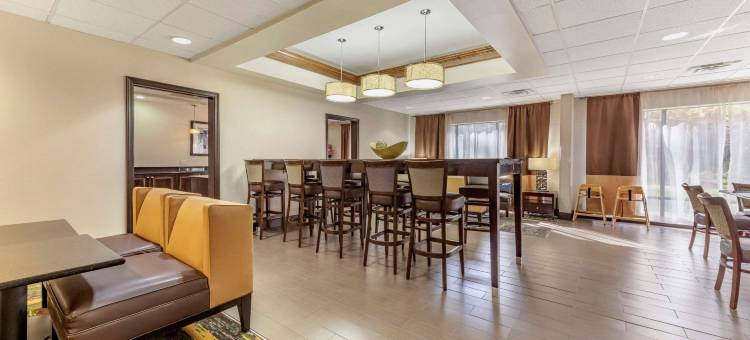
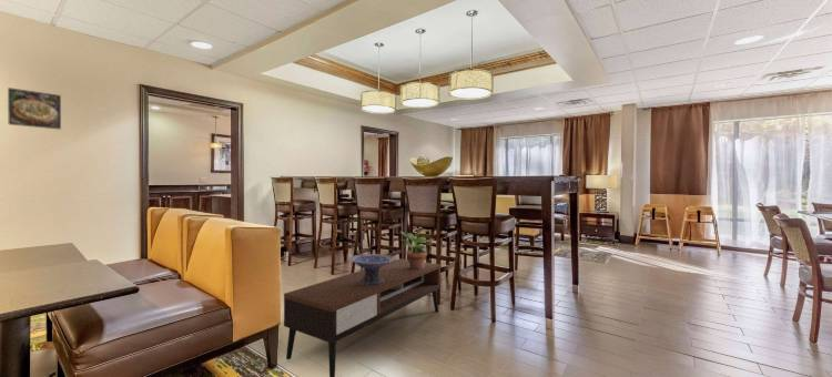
+ decorative bowl (372, 269)
+ potted plant (413, 248)
+ coffee table (374, 304)
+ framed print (35, 109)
